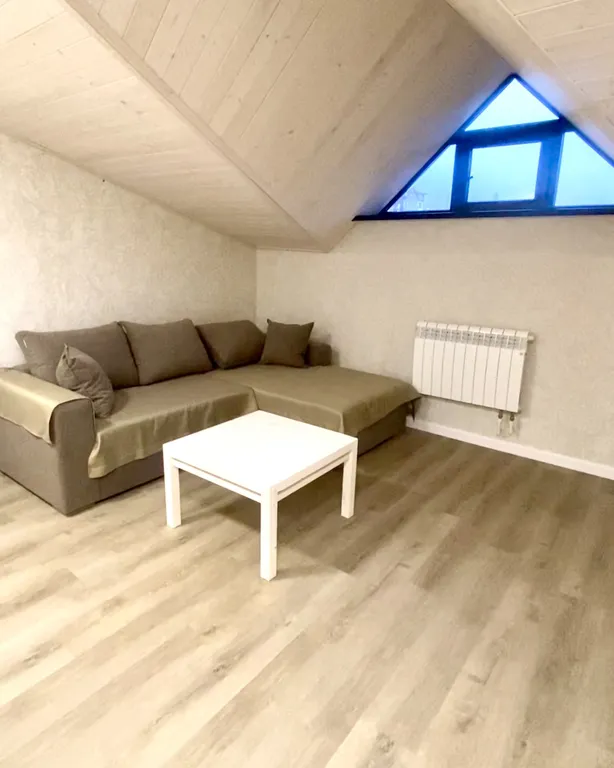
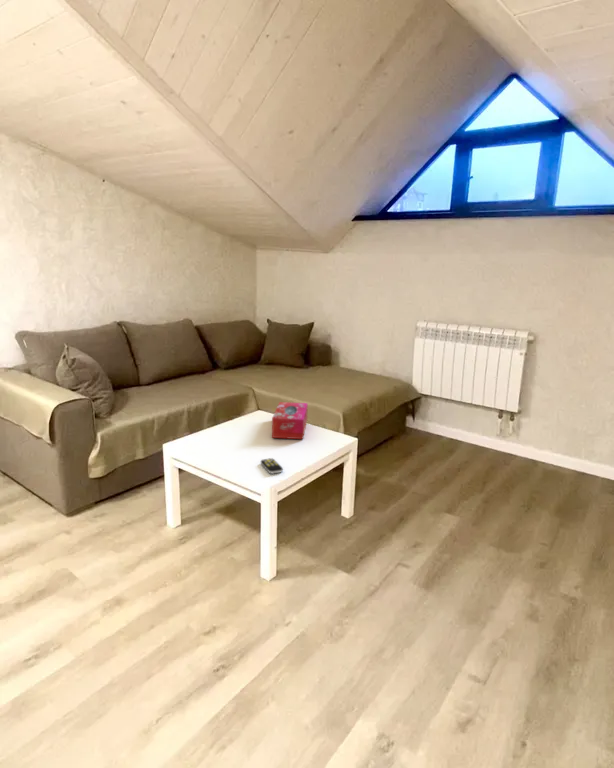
+ tissue box (290, 419)
+ remote control (271, 465)
